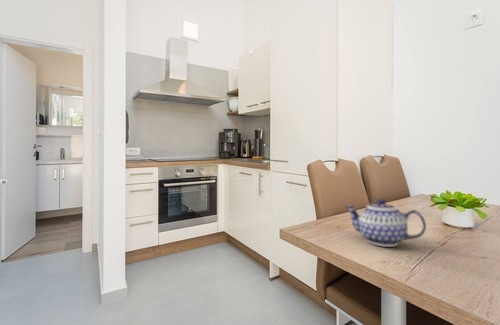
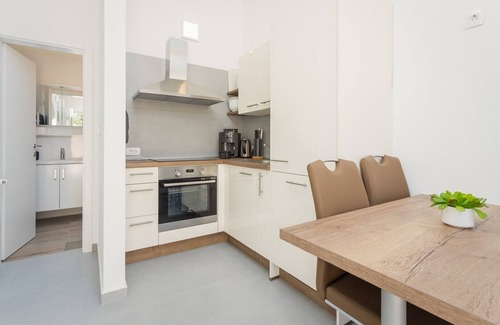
- teapot (381, 220)
